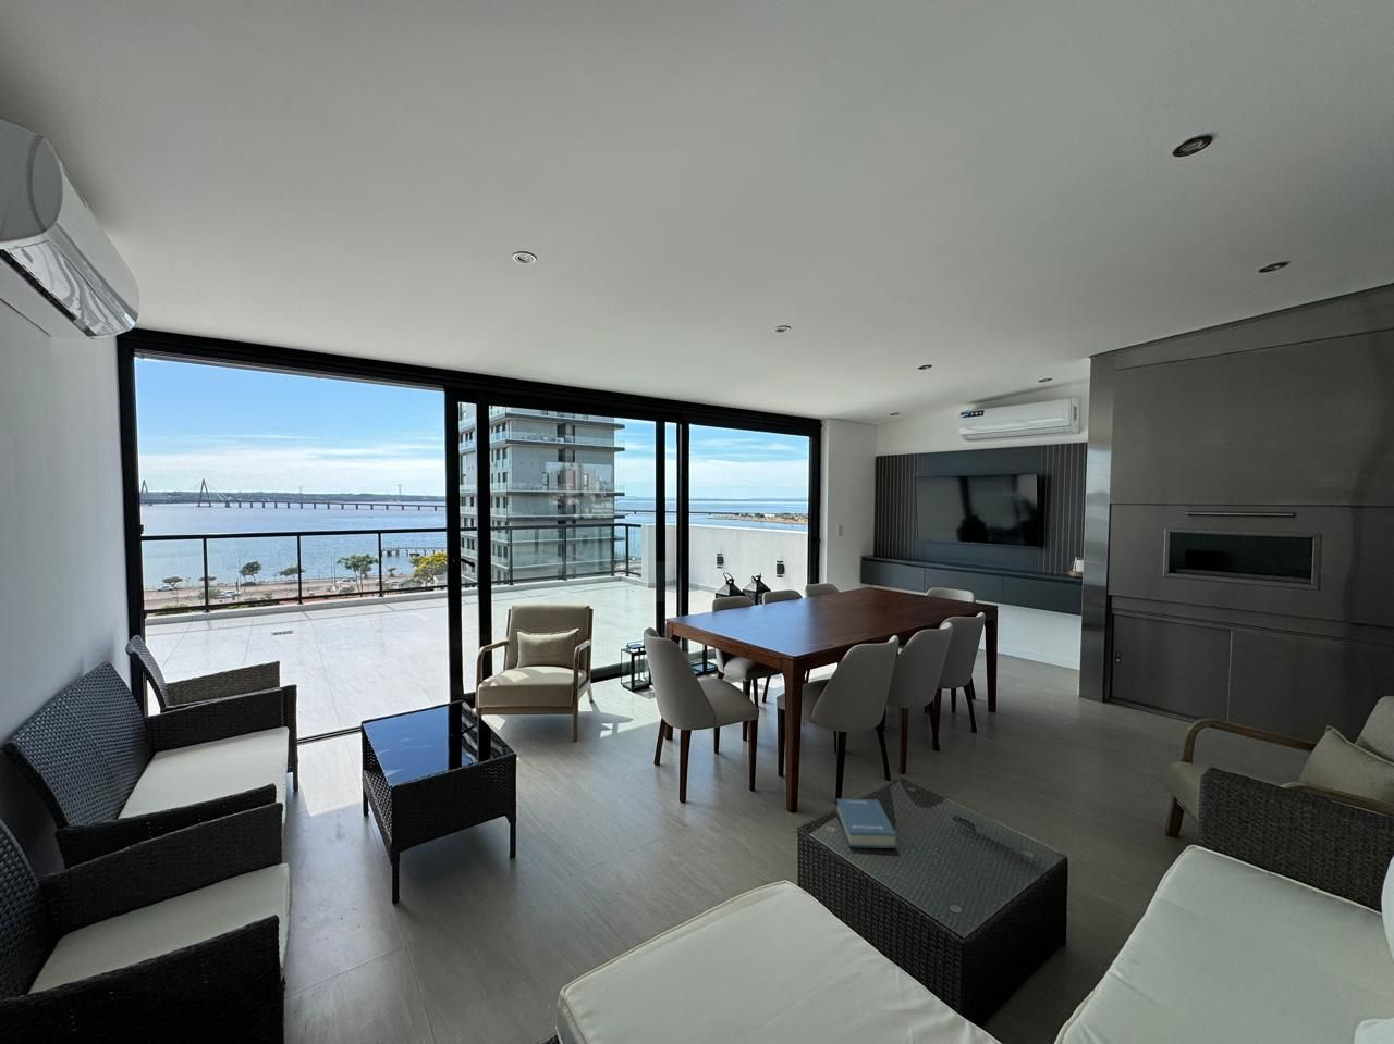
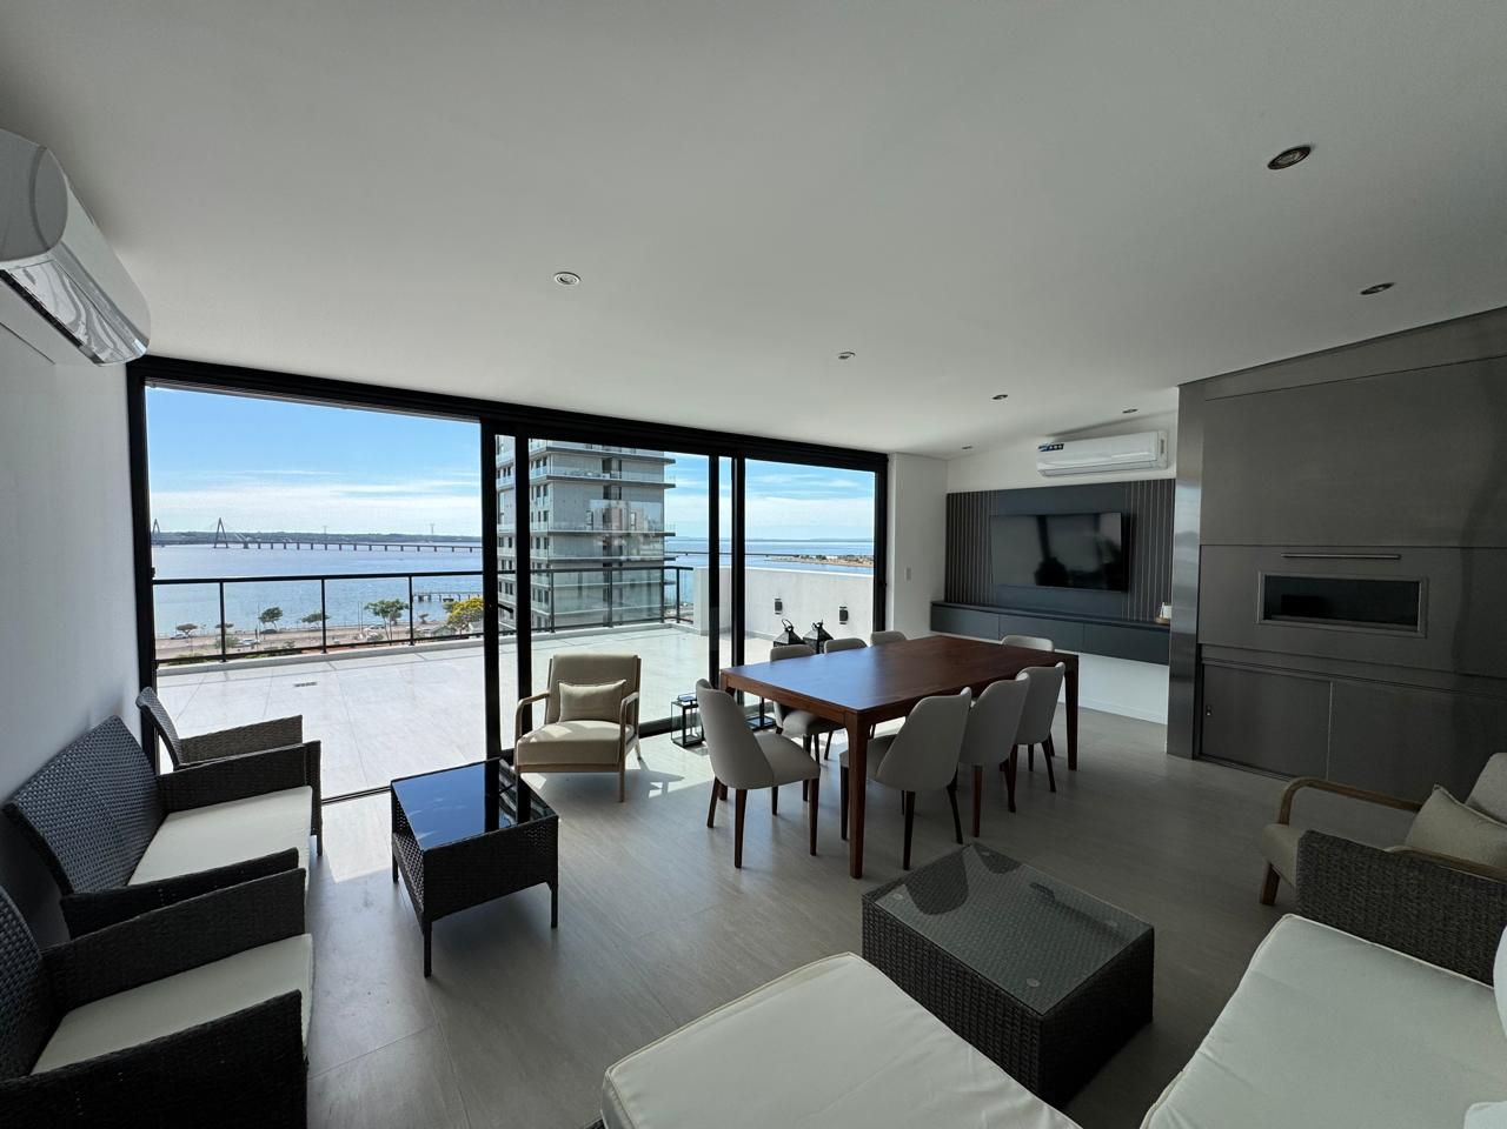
- book (865, 822)
